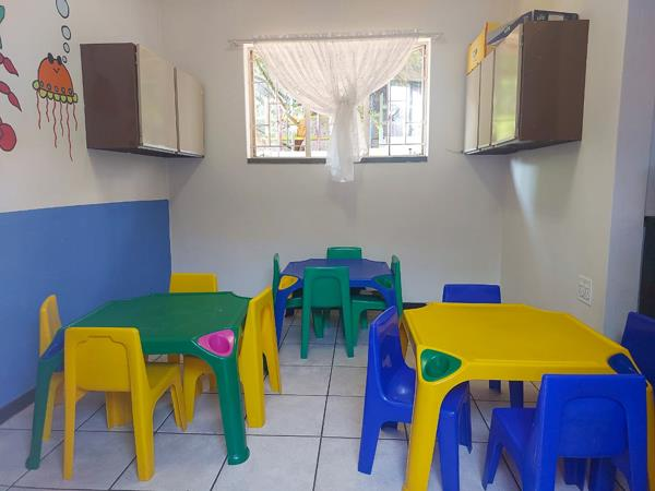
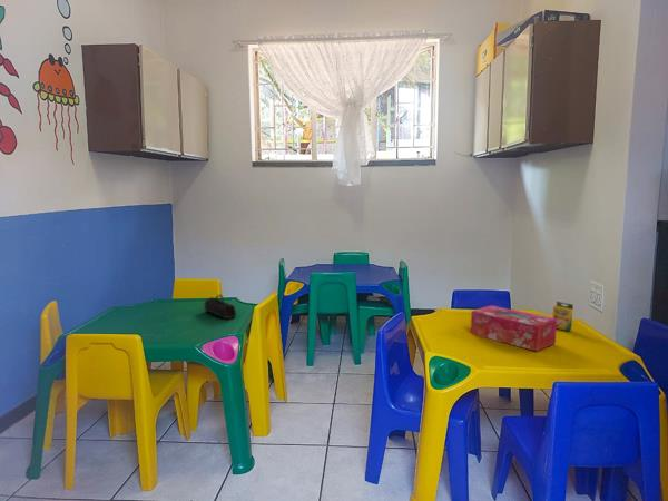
+ crayon box (562, 315)
+ tissue box (512, 326)
+ pencil case (219, 304)
